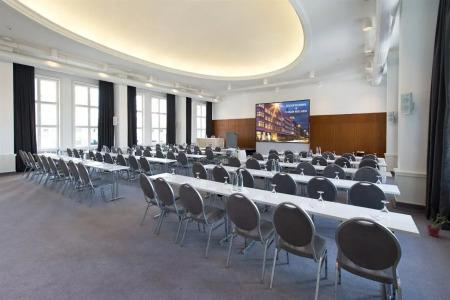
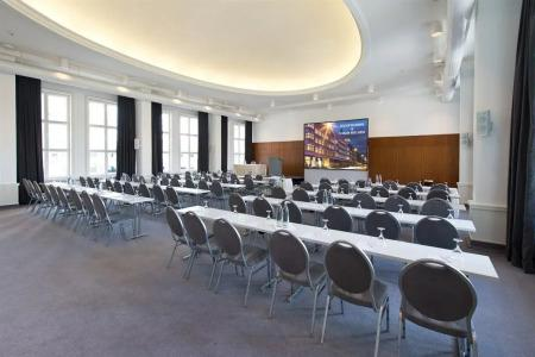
- potted plant (439, 225)
